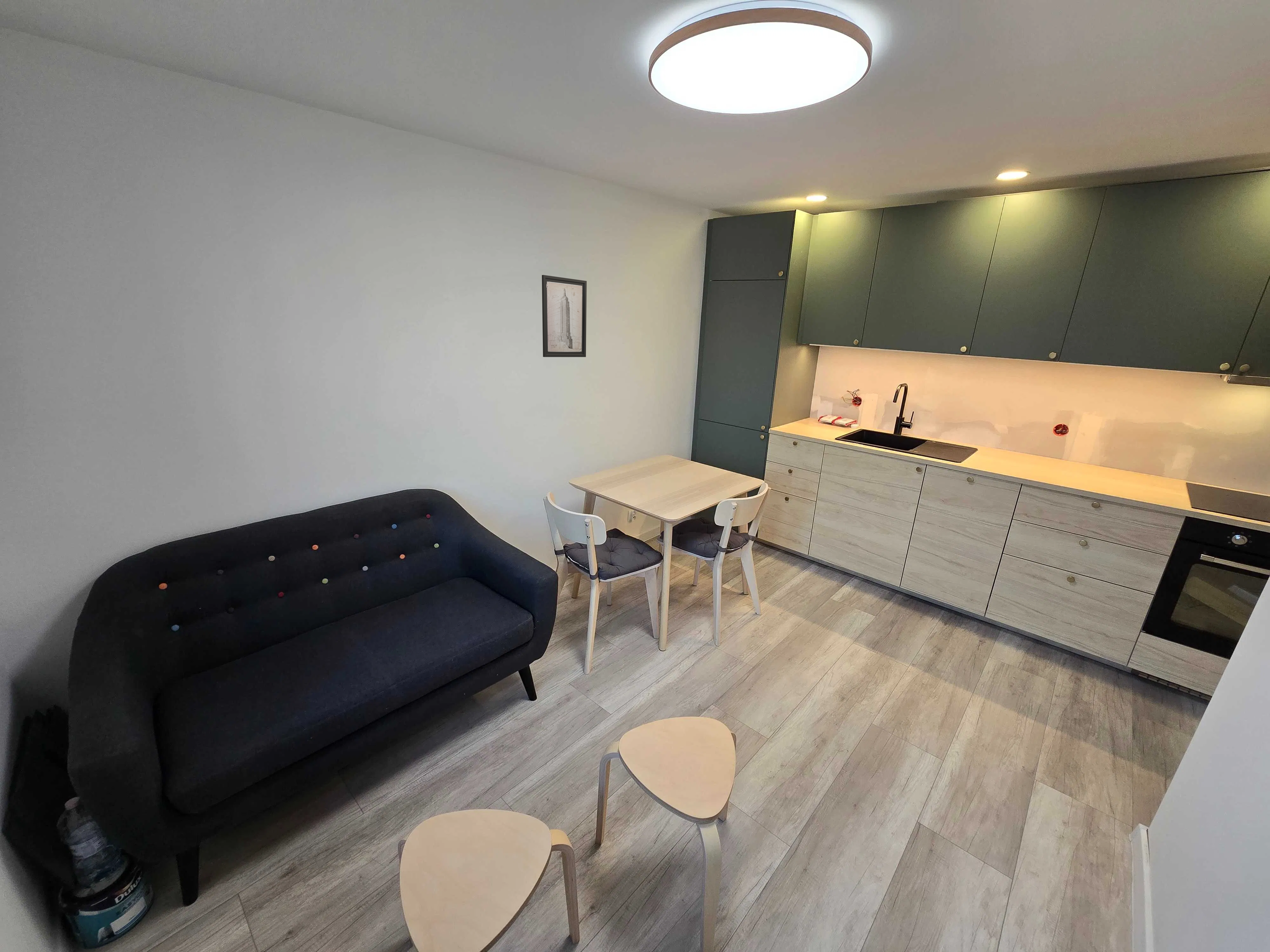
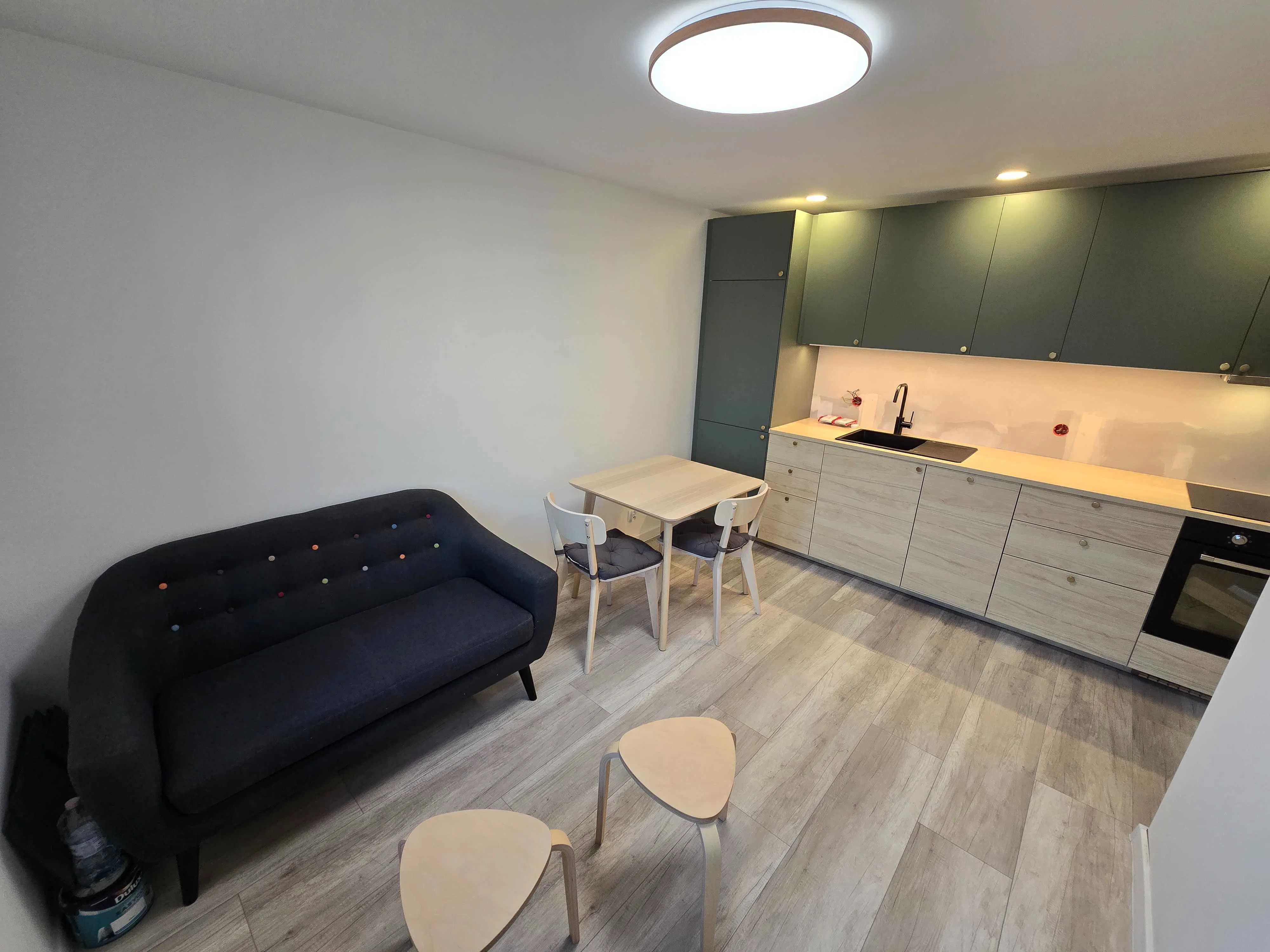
- wall art (565, 318)
